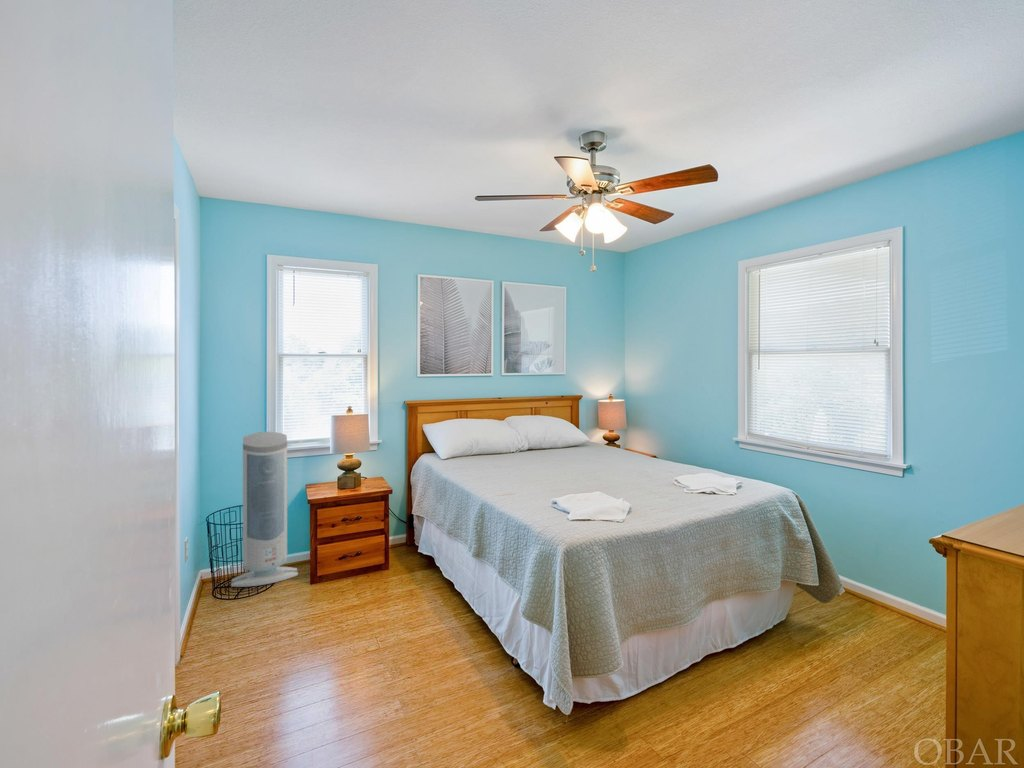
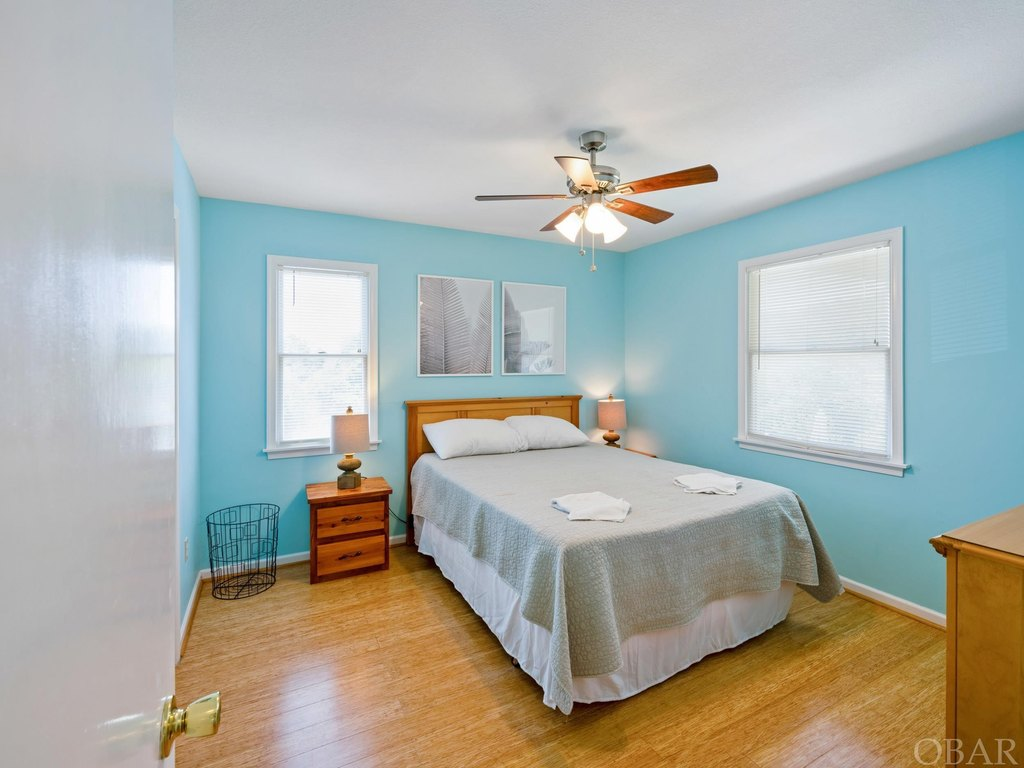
- air purifier (265, 505)
